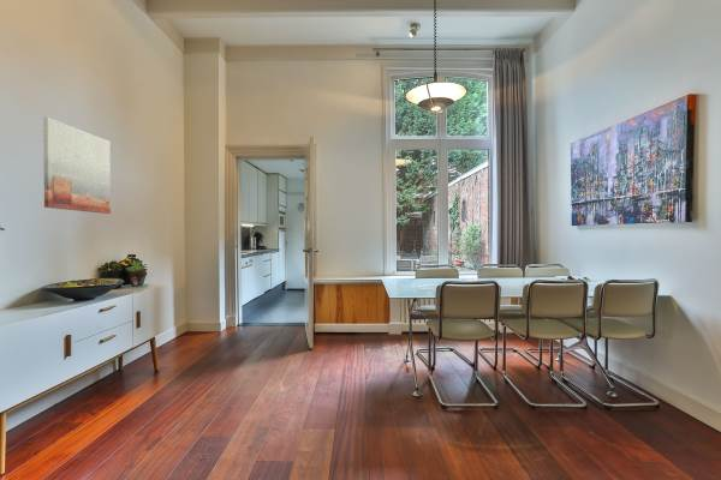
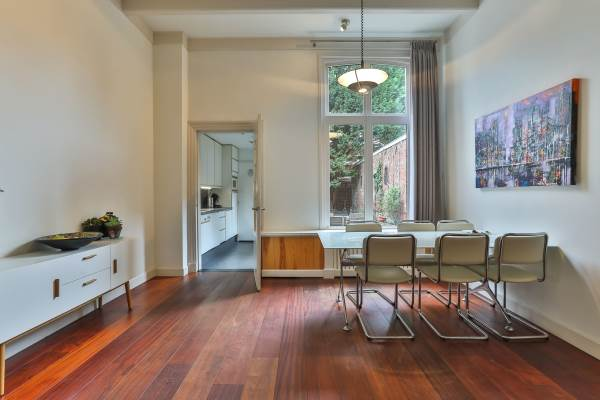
- wall art (79, 170)
